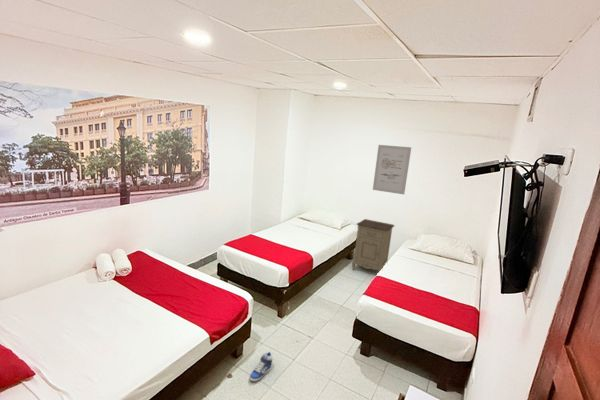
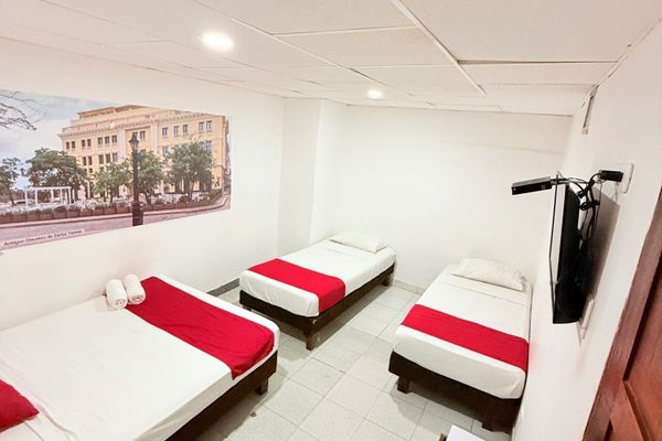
- wall art (391, 169)
- sneaker (261, 364)
- nightstand (371, 247)
